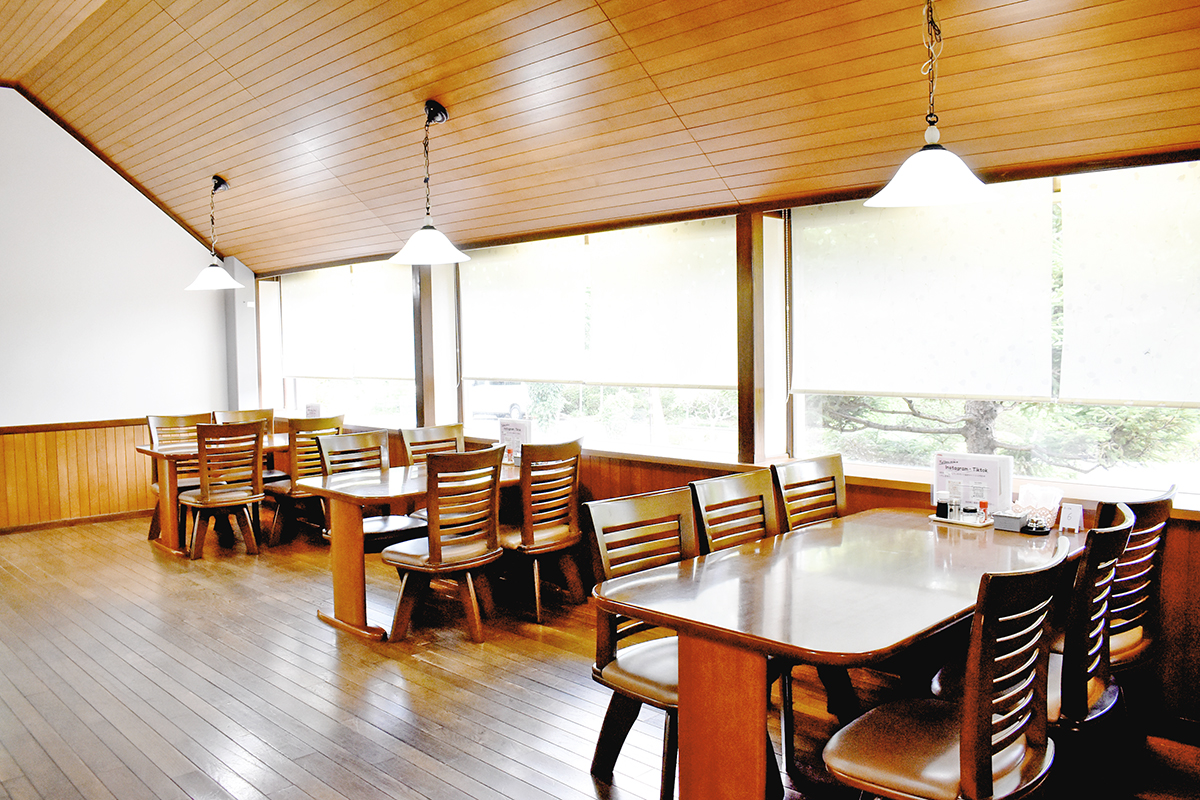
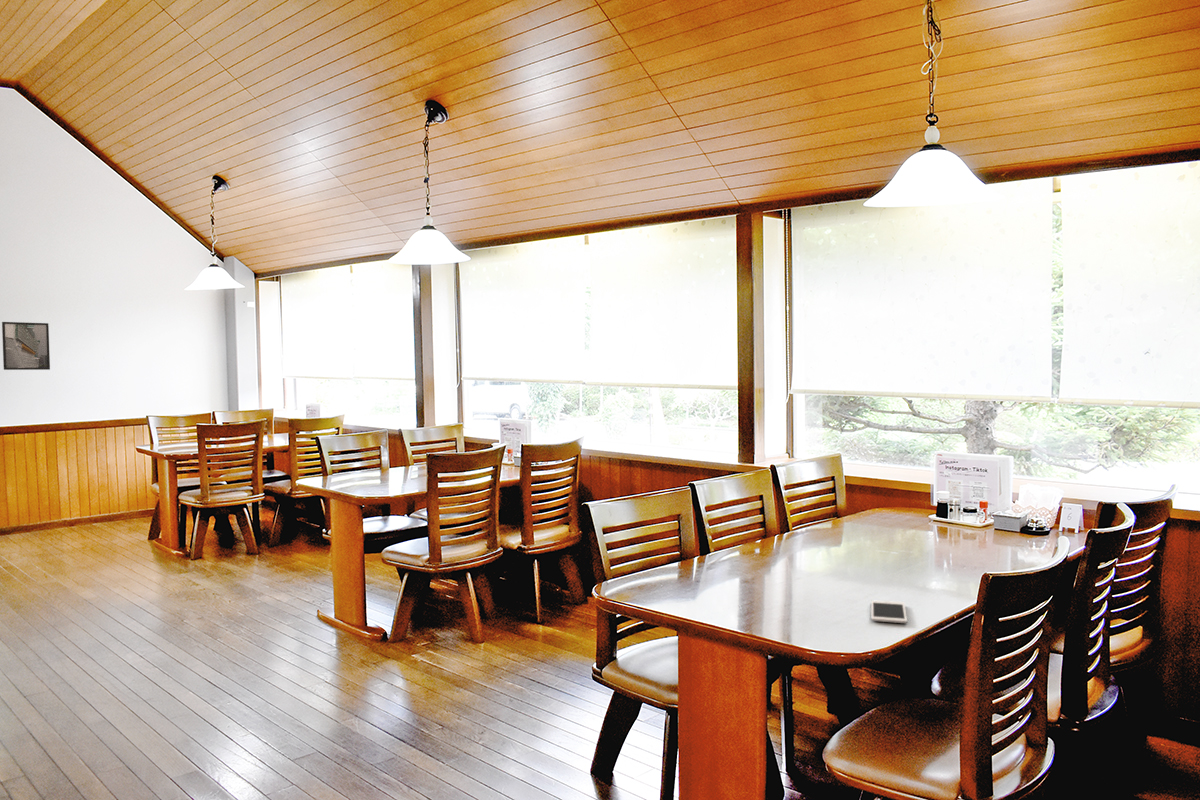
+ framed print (26, 346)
+ cell phone (888, 611)
